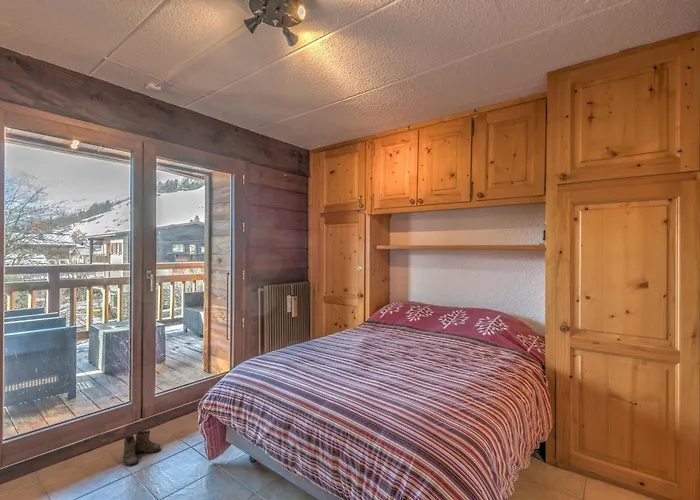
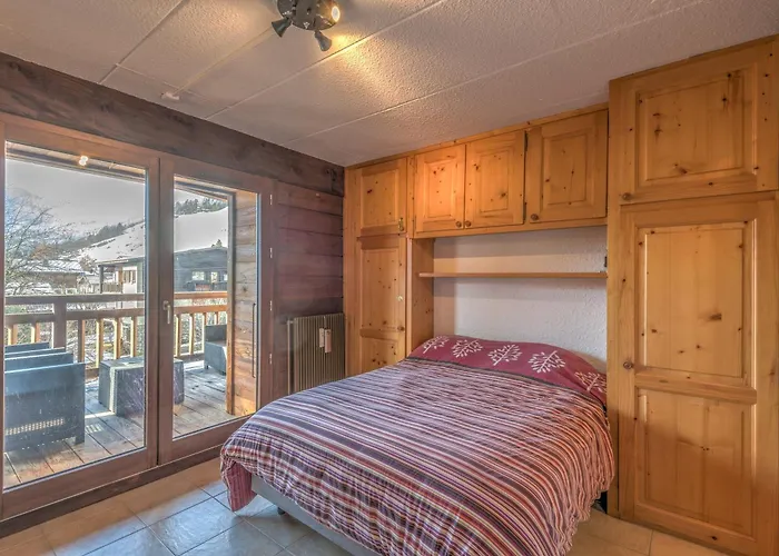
- boots (138, 446)
